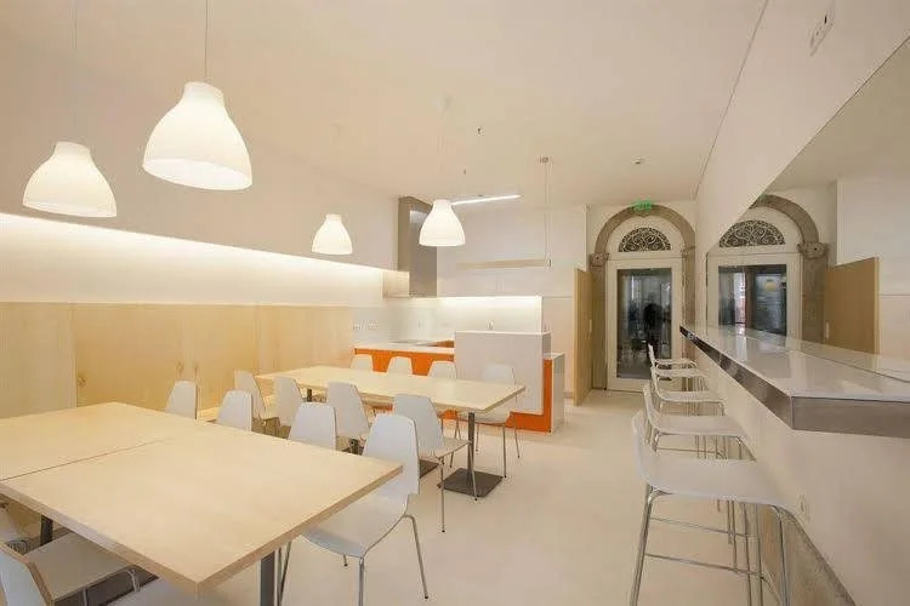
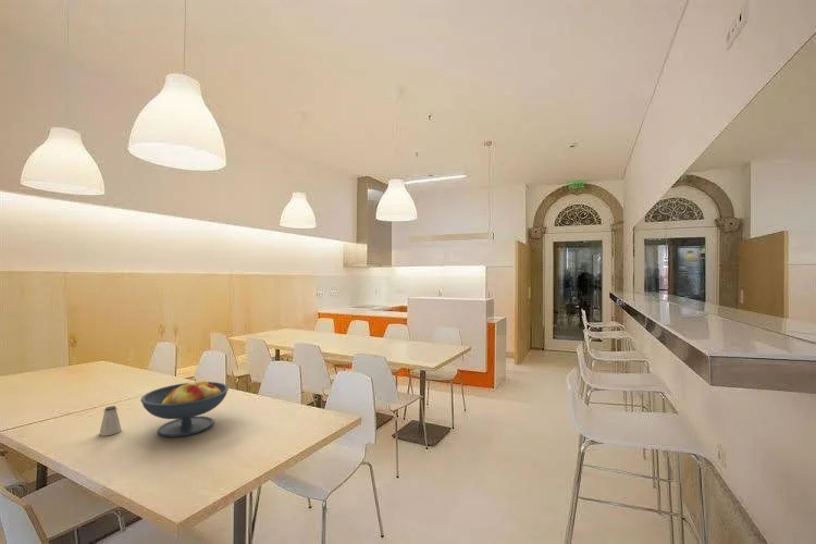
+ fruit bowl (186, 403)
+ saltshaker (110, 419)
